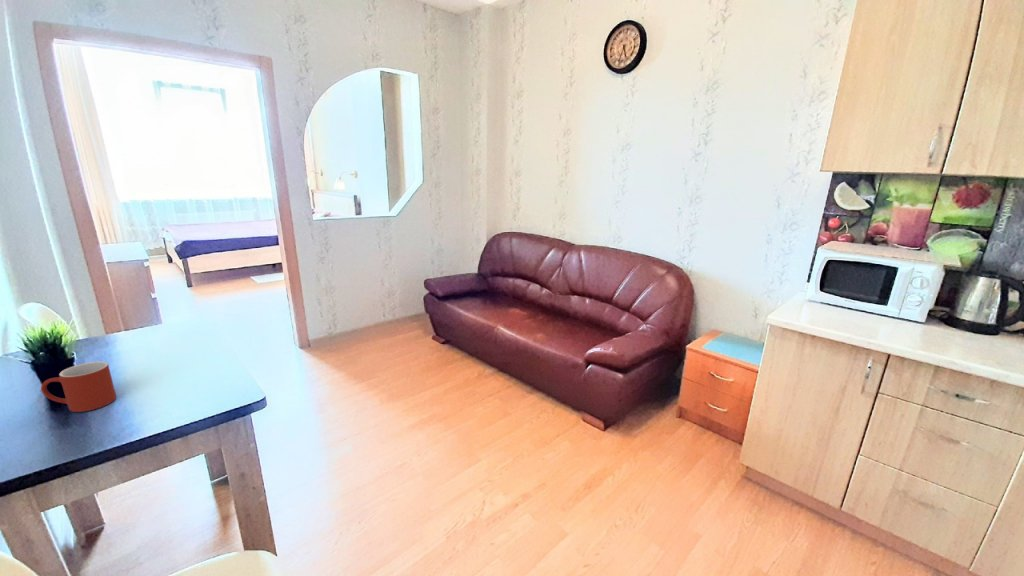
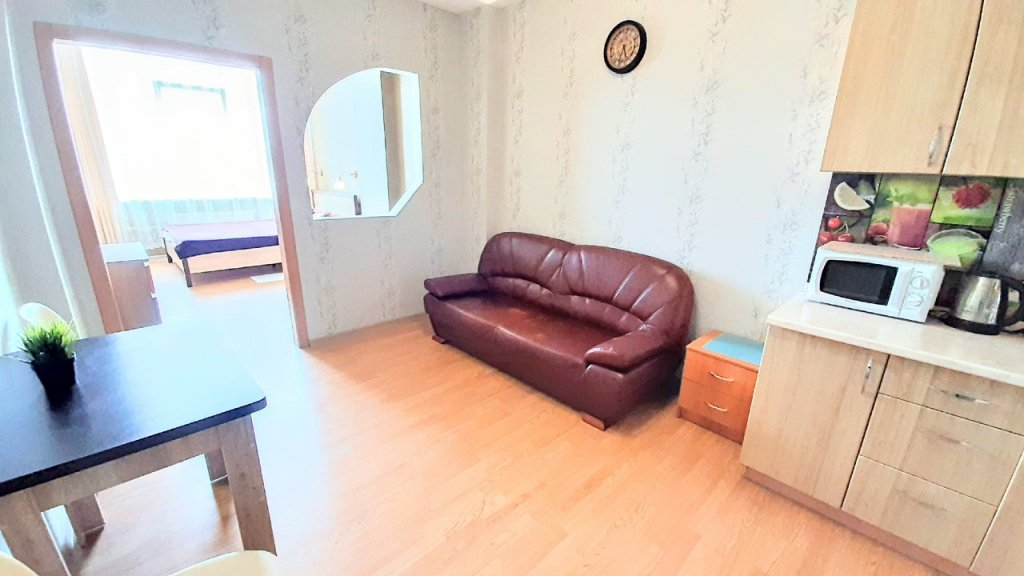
- mug (78, 388)
